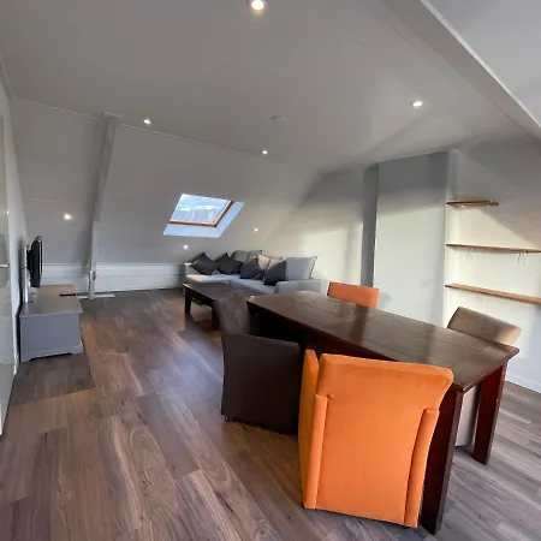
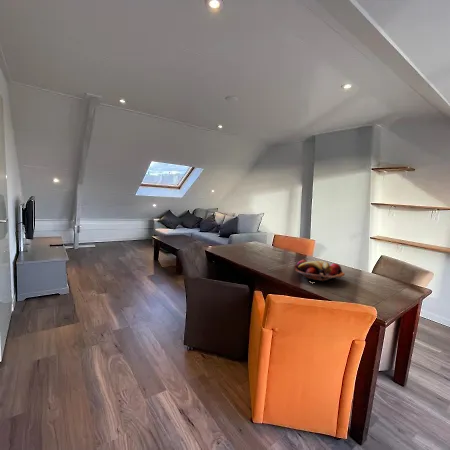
+ fruit basket (319, 269)
